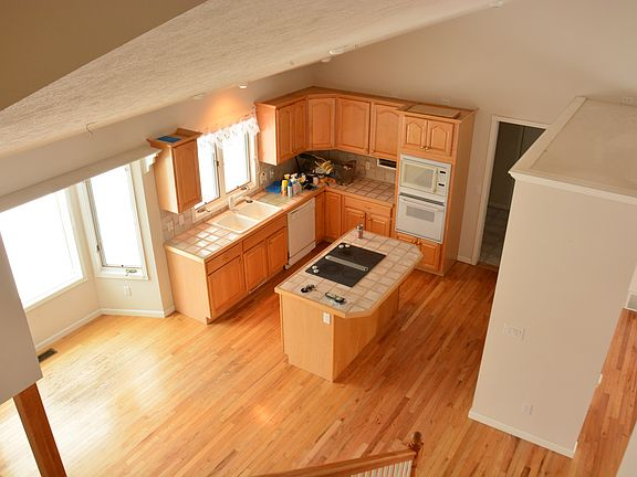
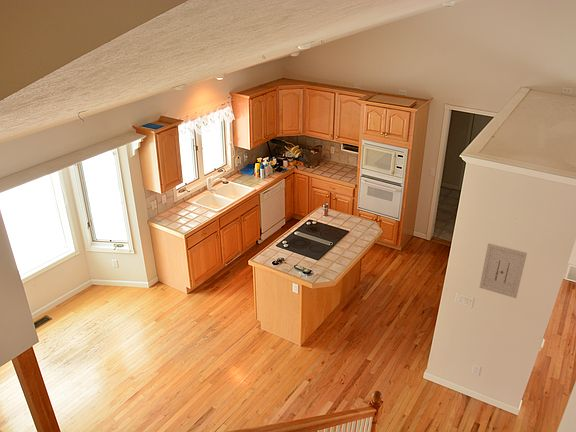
+ wall art (502, 270)
